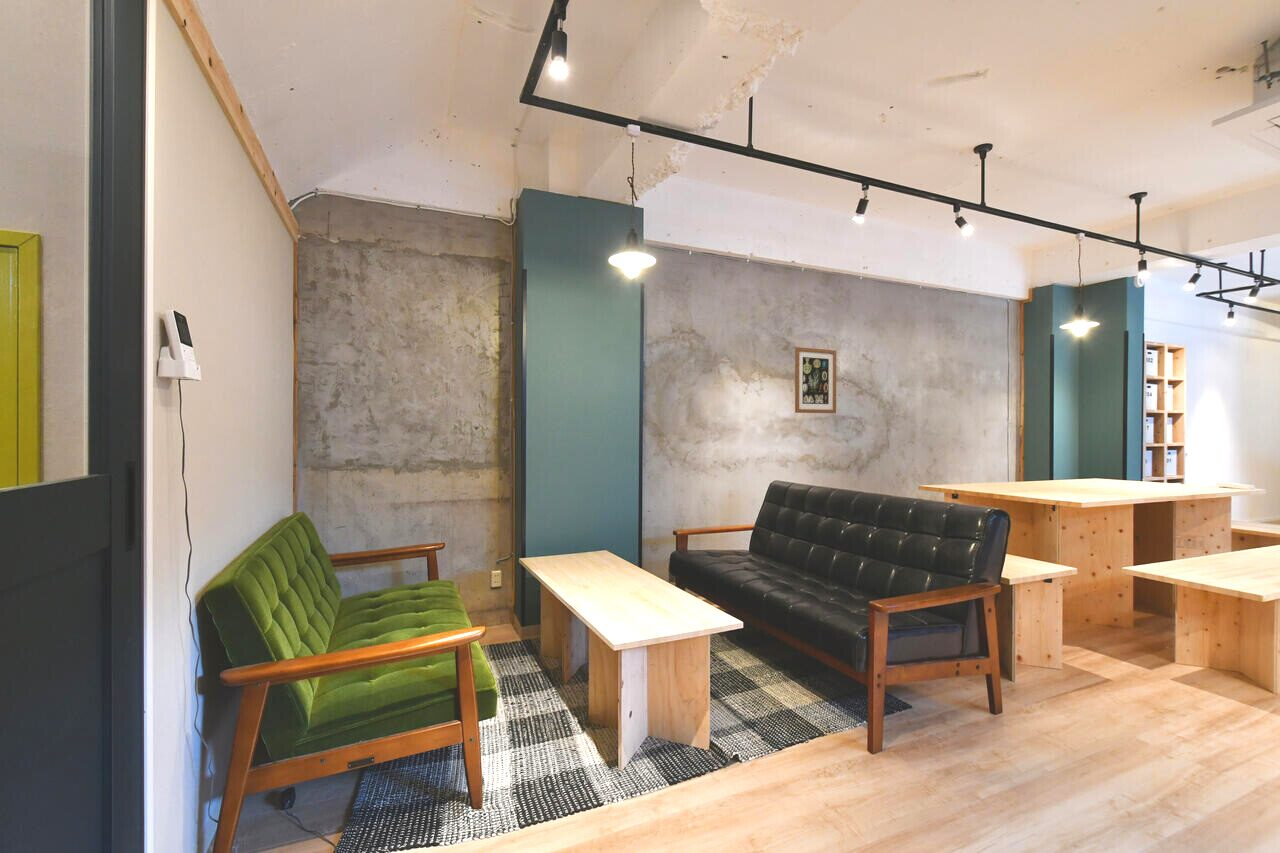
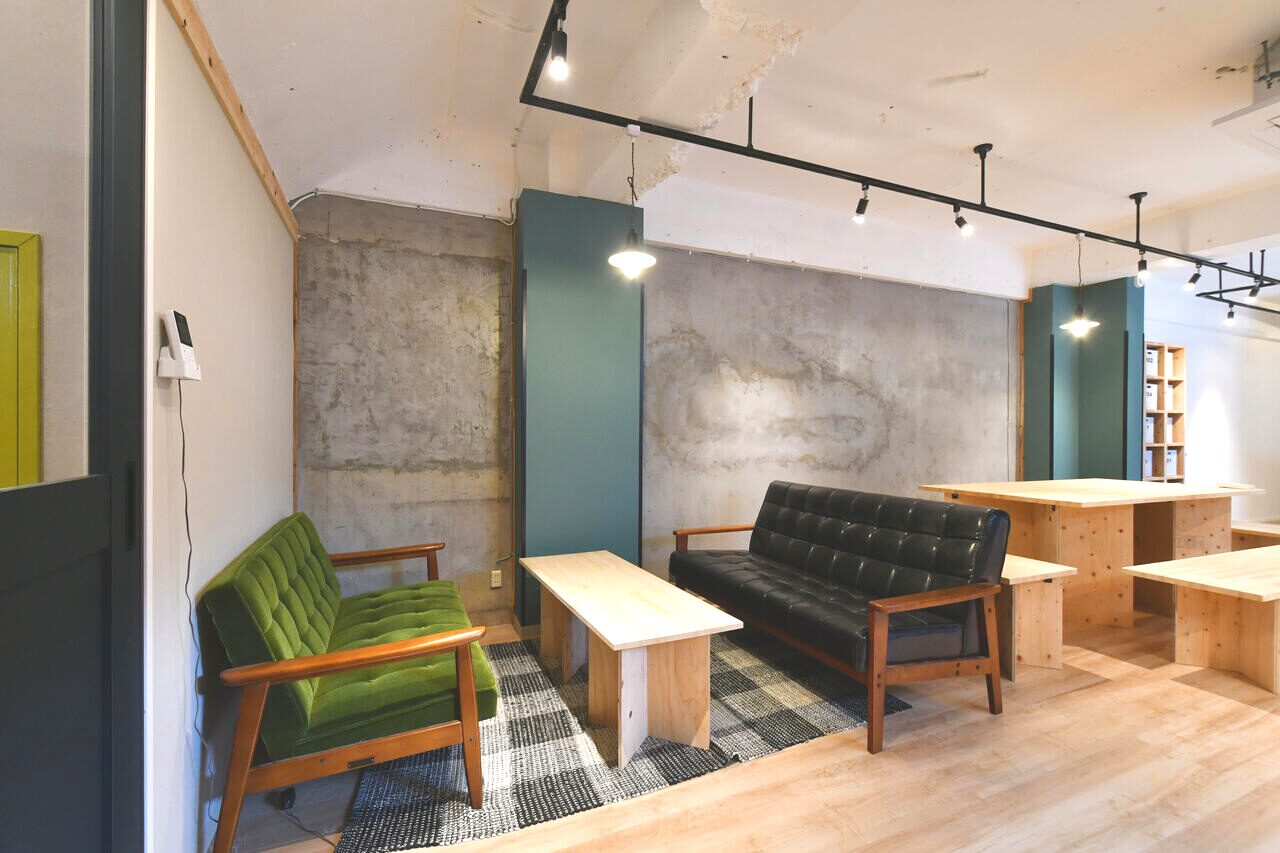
- wall art (816, 380)
